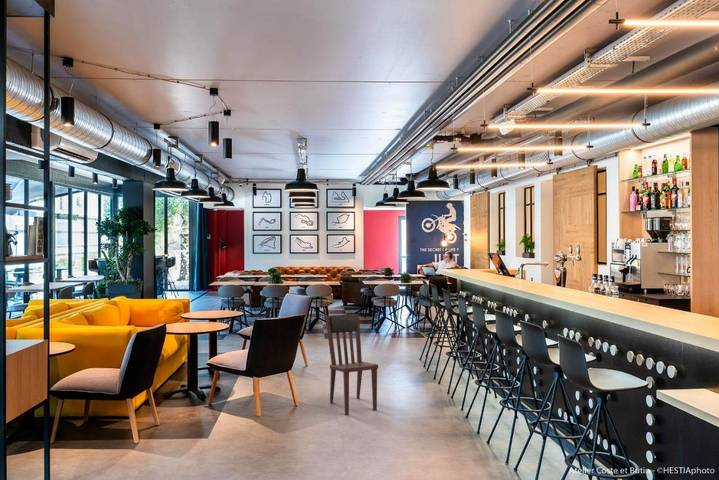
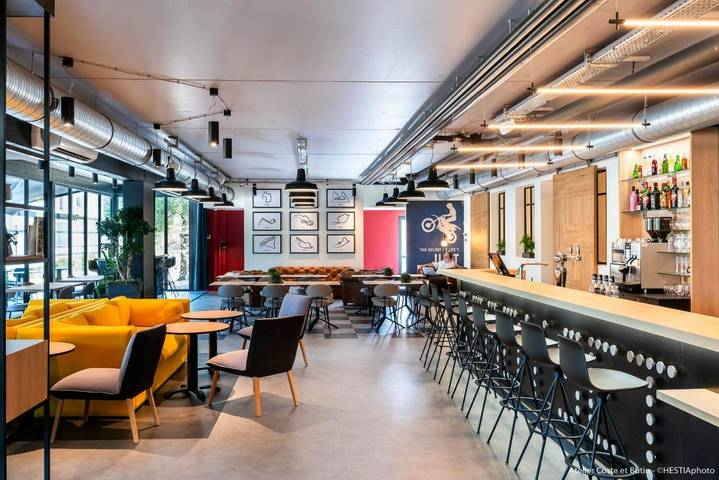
- dining chair (351, 361)
